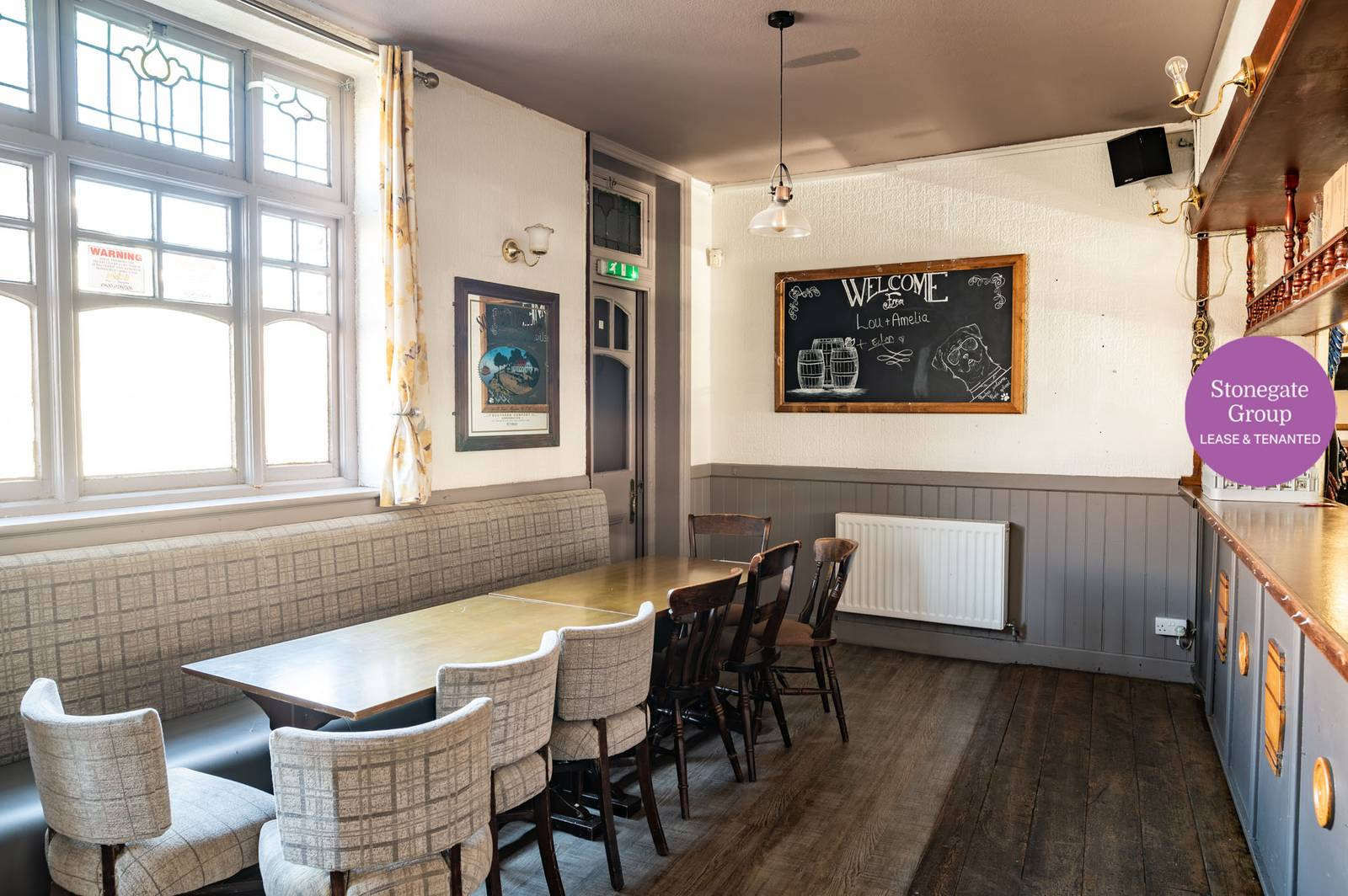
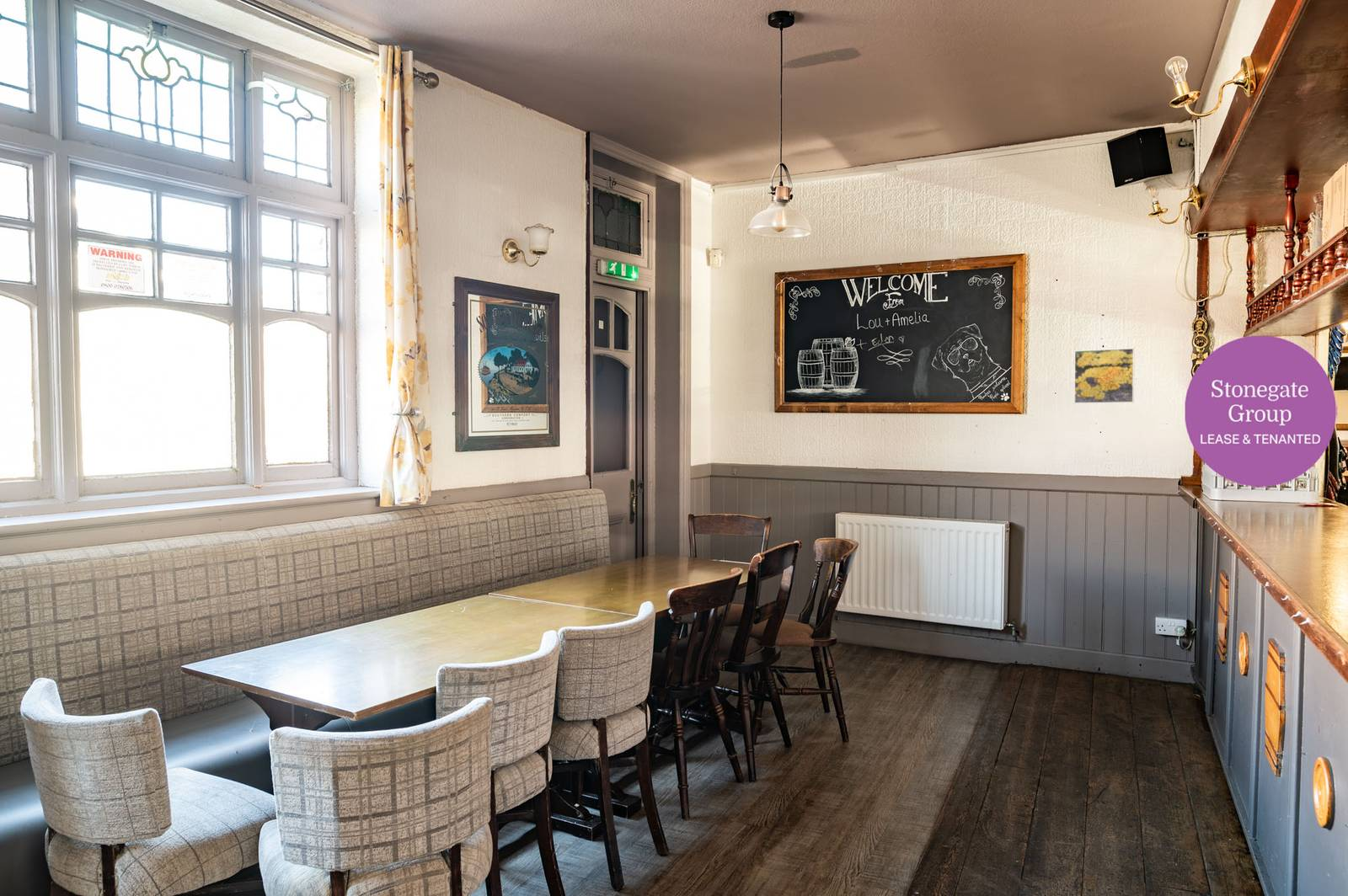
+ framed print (1104, 376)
